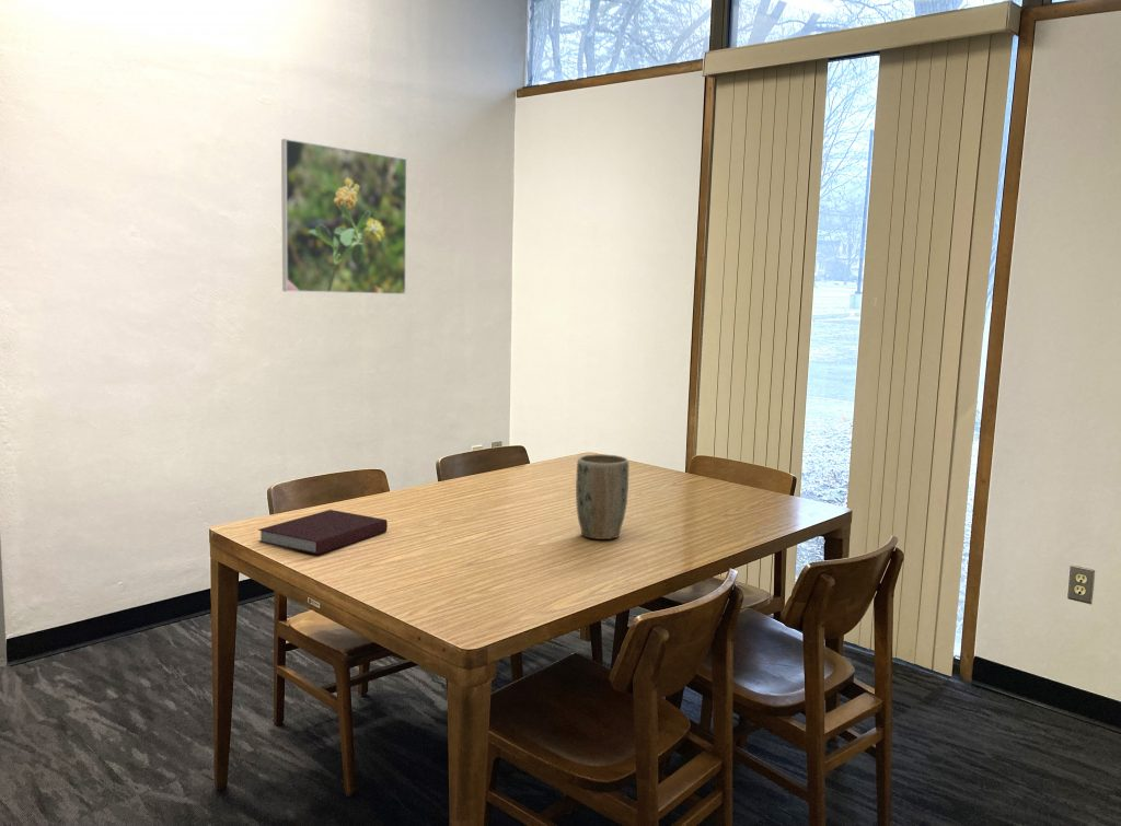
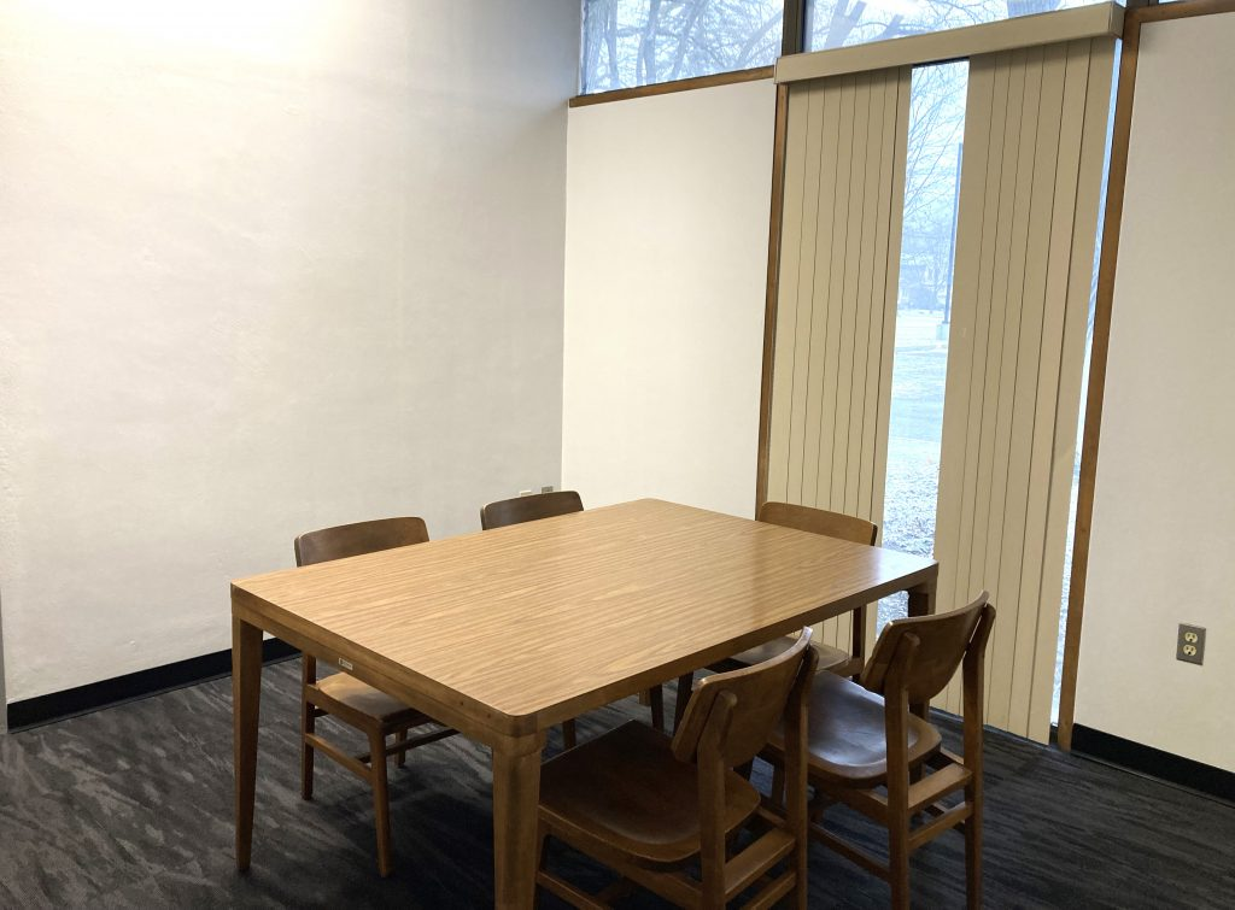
- plant pot (601, 497)
- notebook (324, 530)
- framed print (347, 221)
